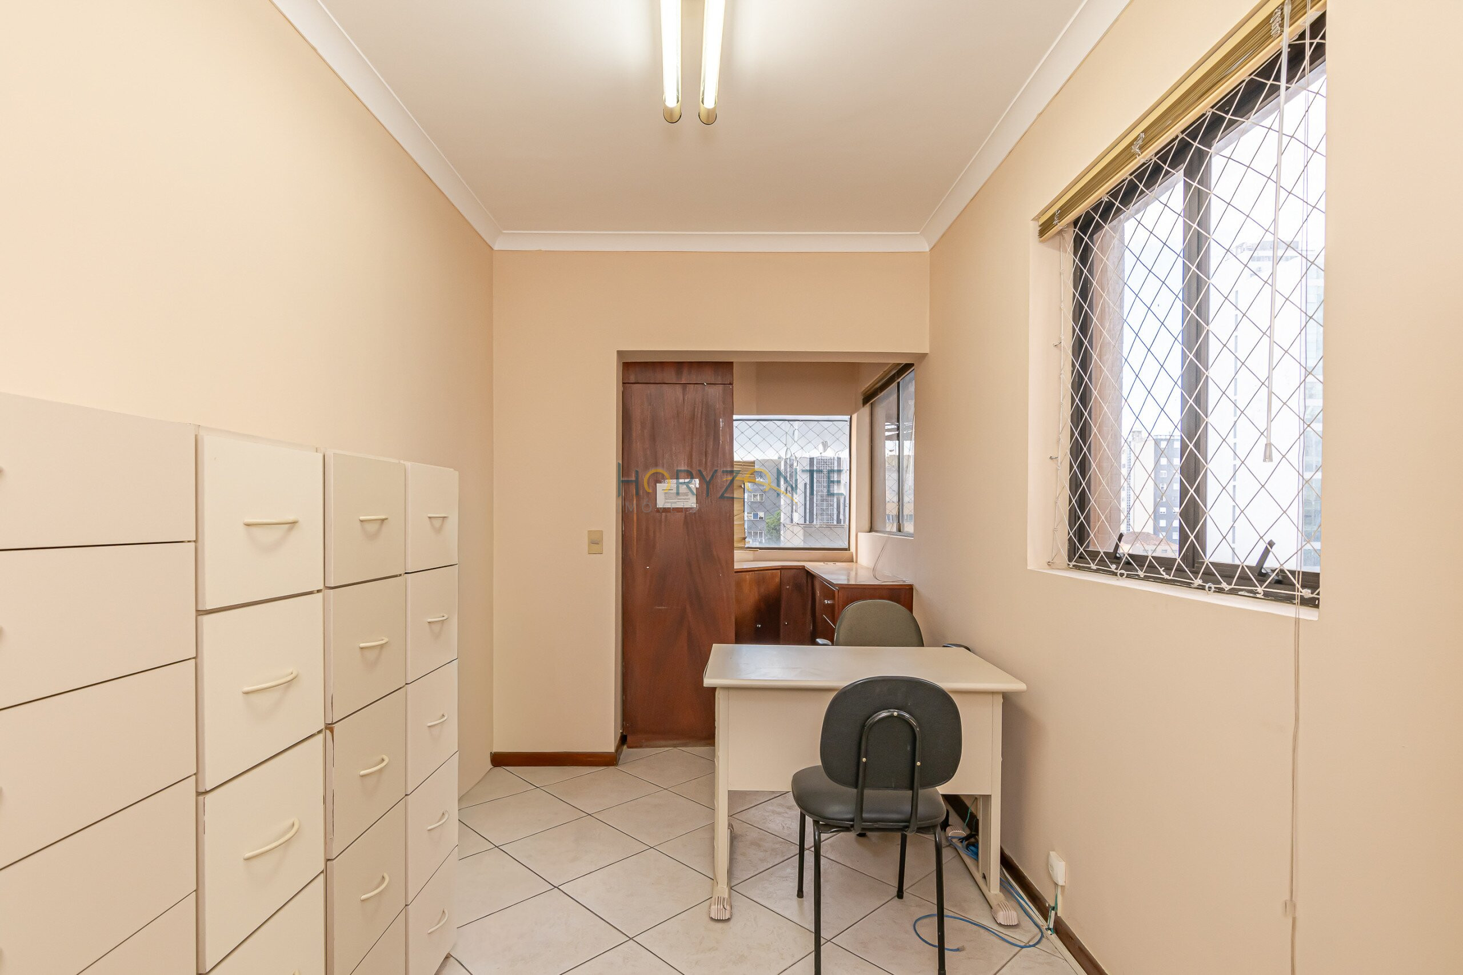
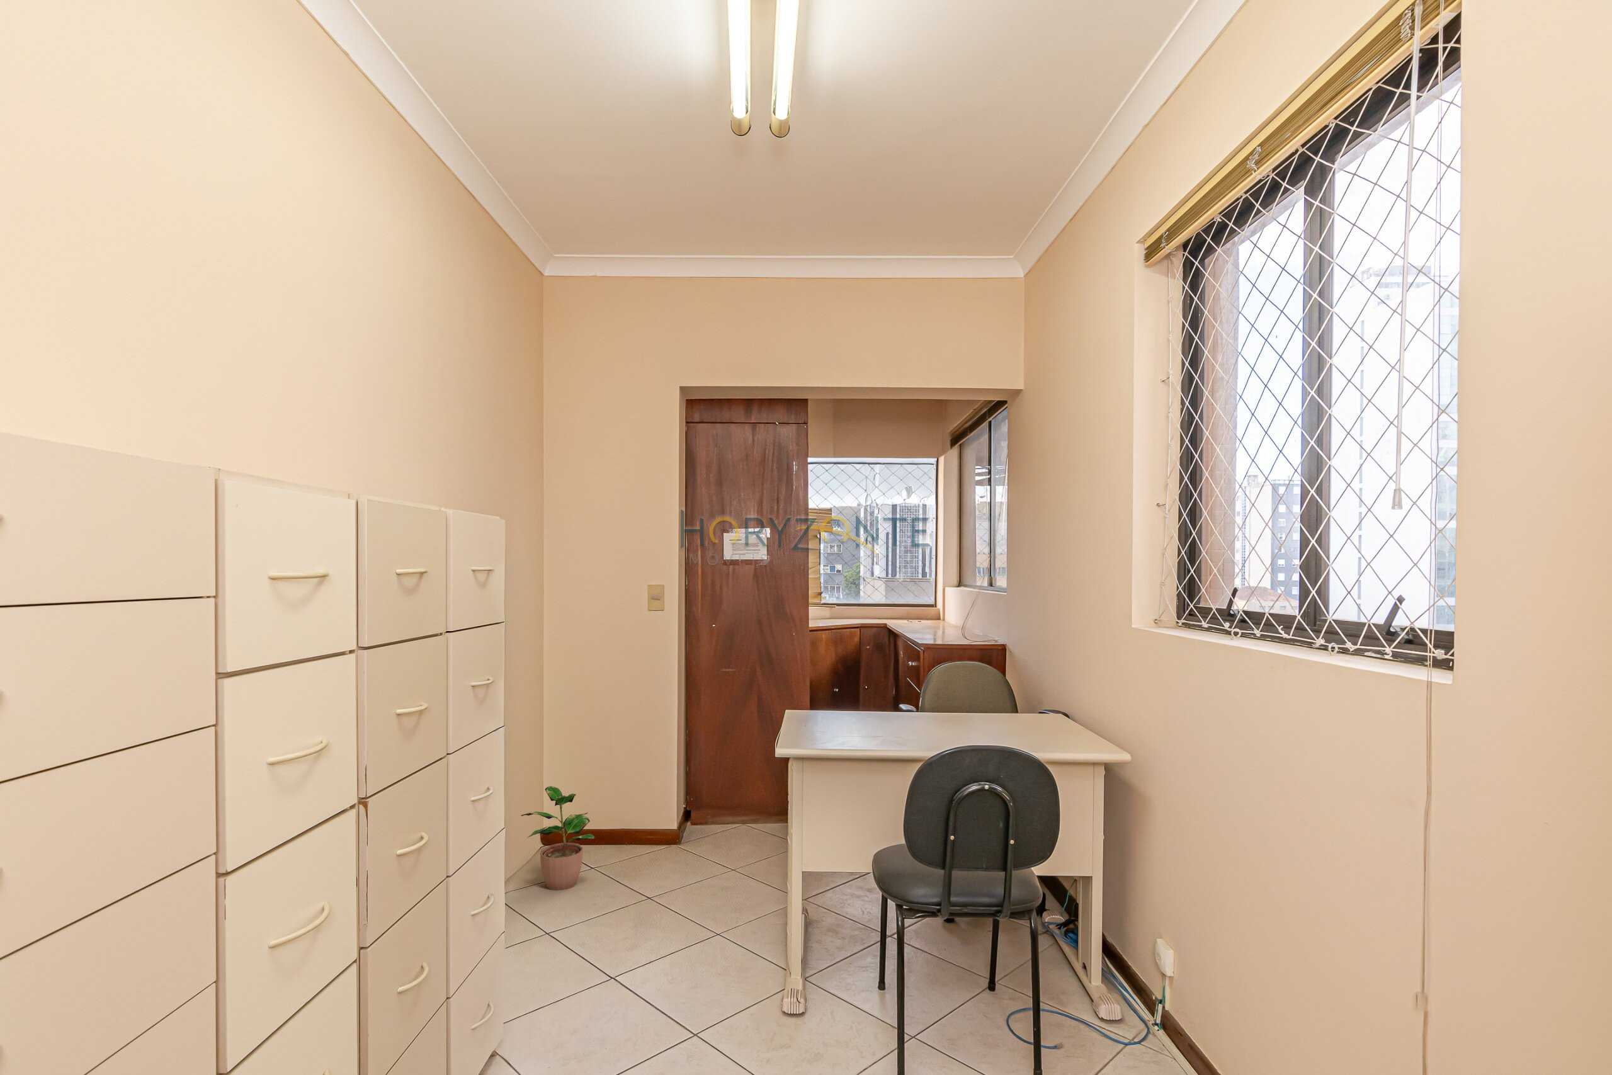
+ potted plant (561, 833)
